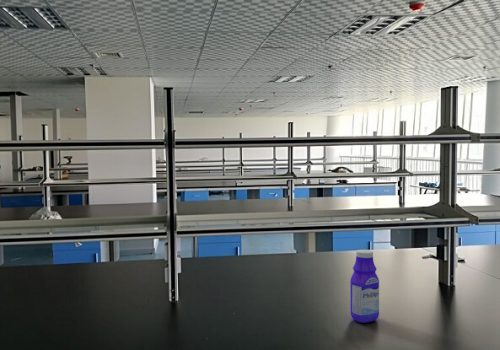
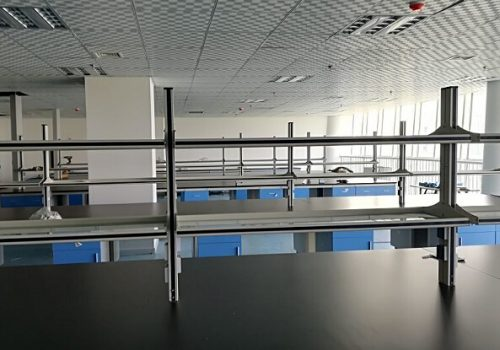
- bottle (364, 285)
